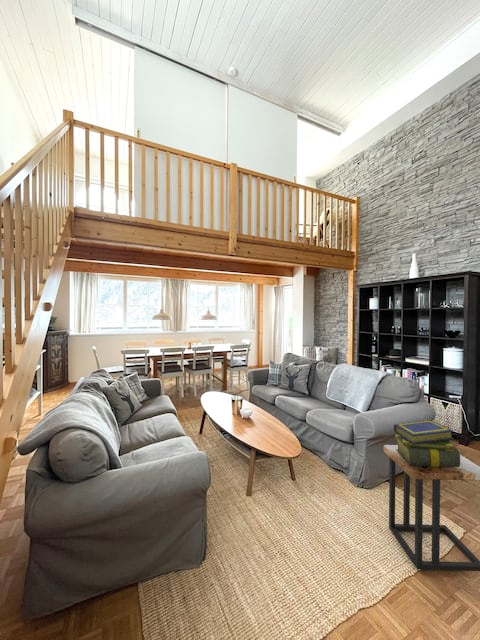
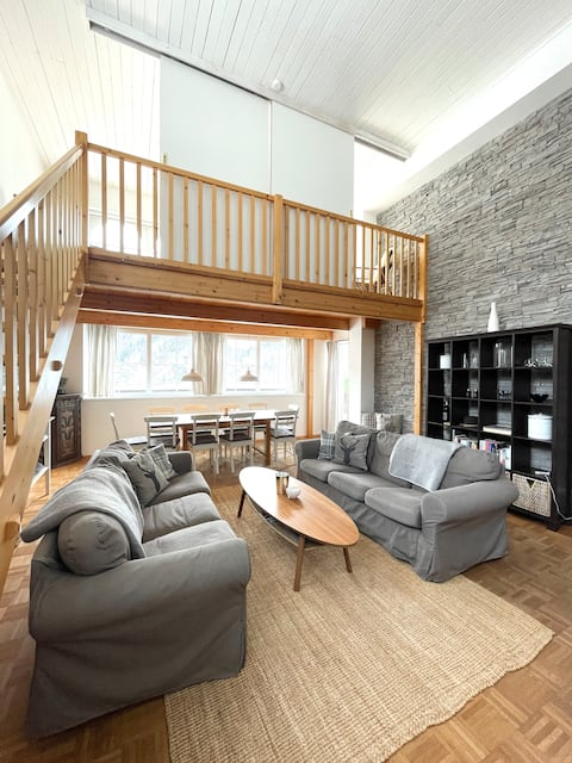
- side table (432, 503)
- stack of books (424, 442)
